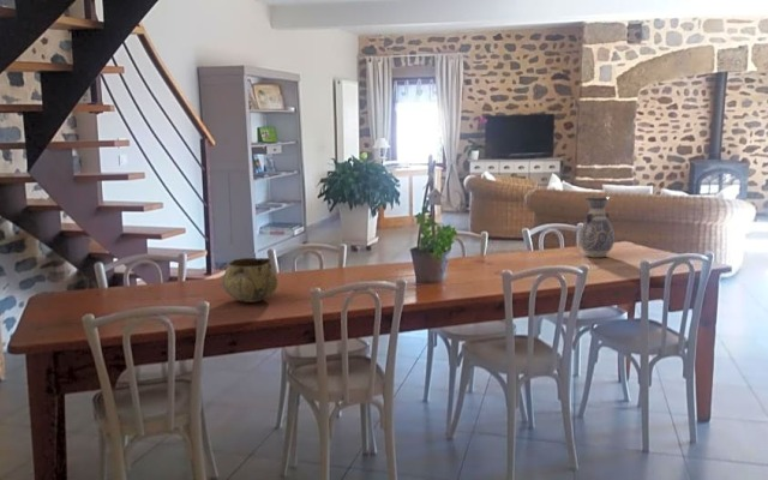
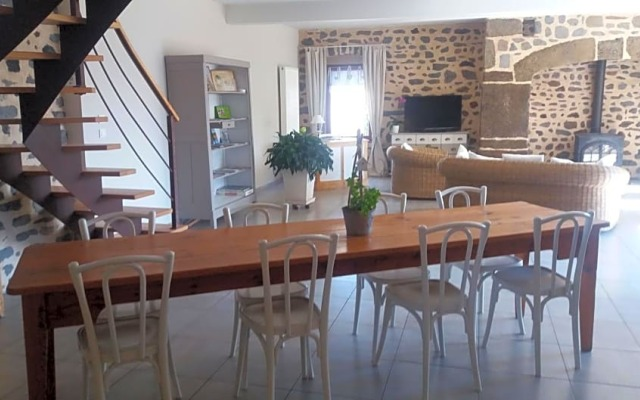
- decorative bowl (250, 280)
- vase (596, 226)
